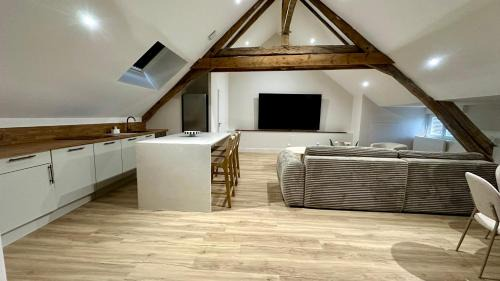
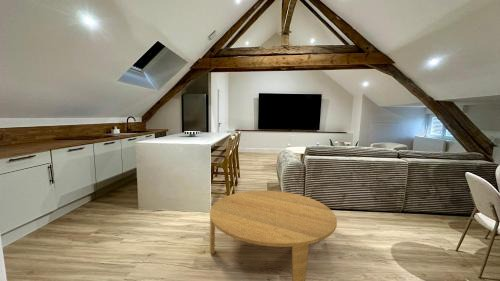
+ coffee table (271, 226)
